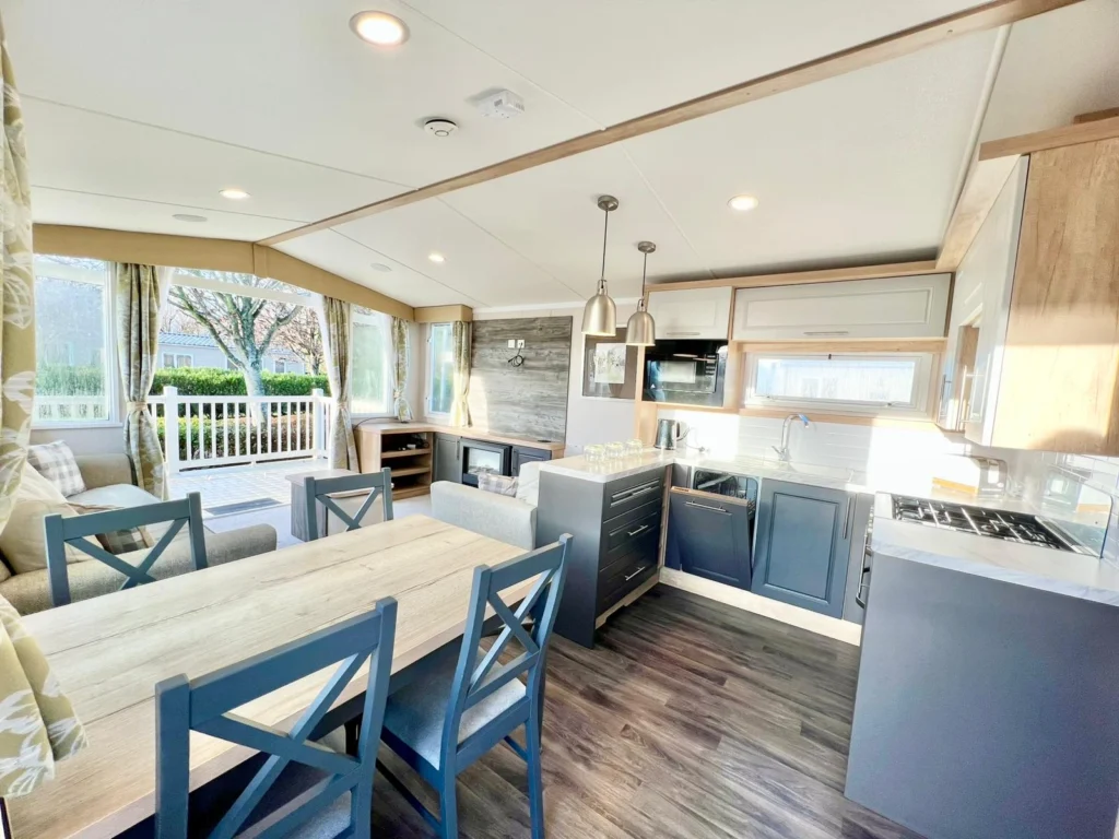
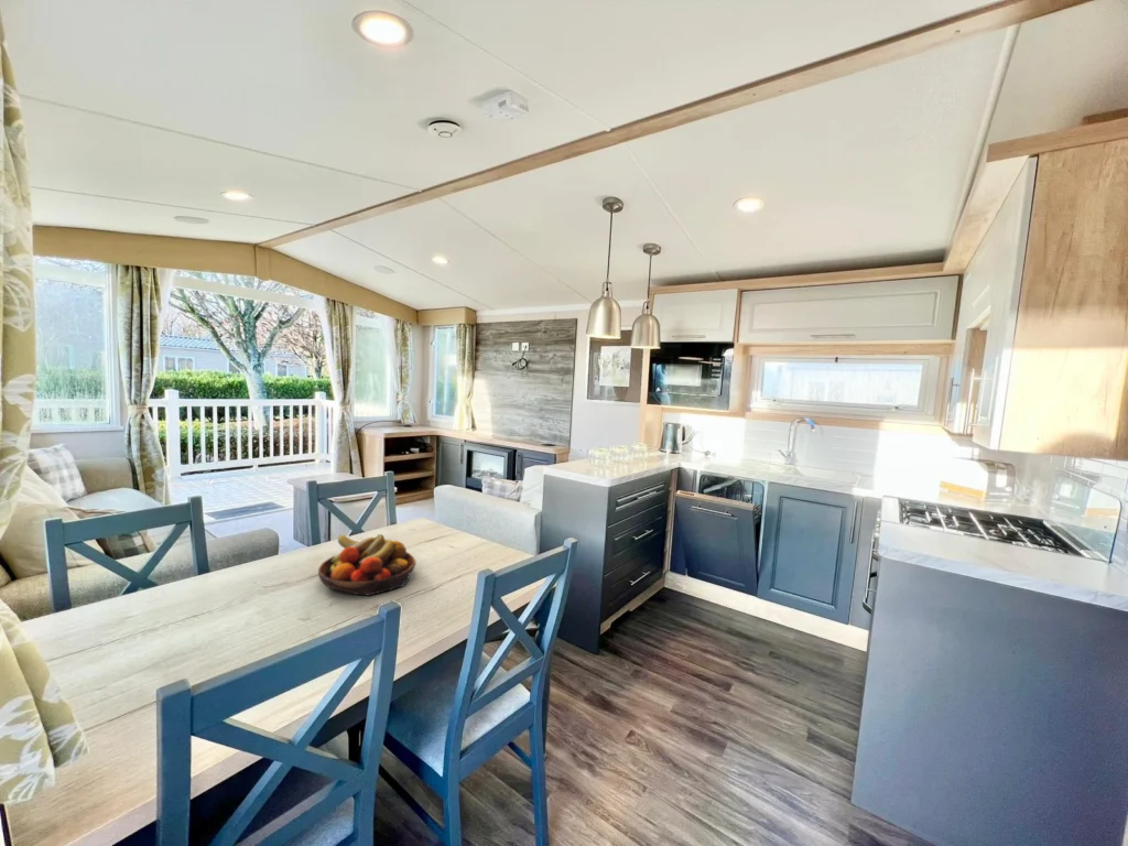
+ fruit bowl (367, 560)
